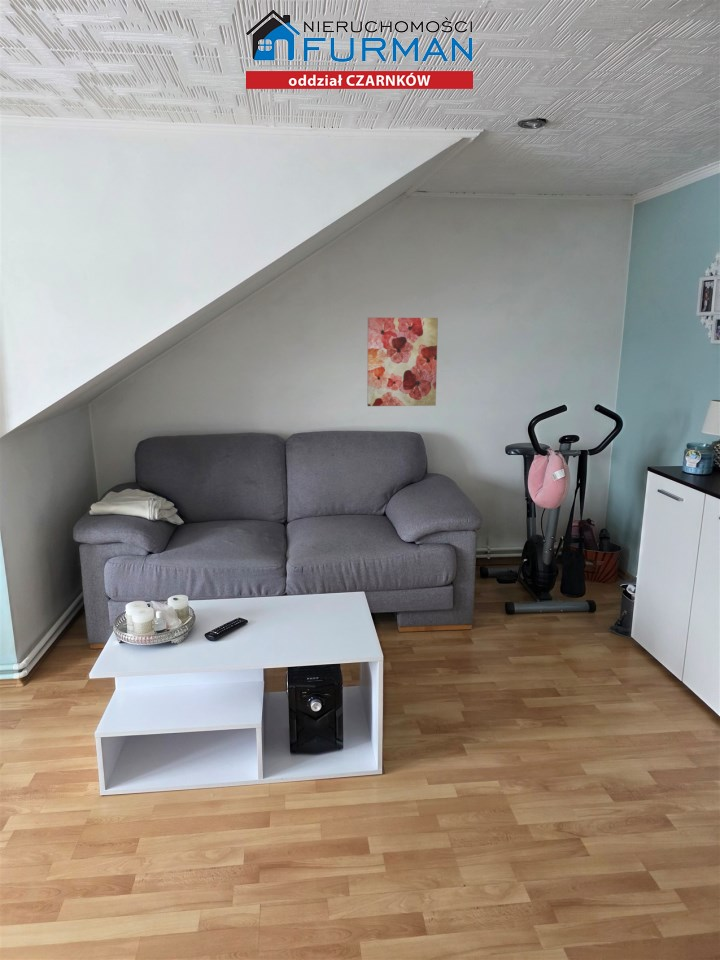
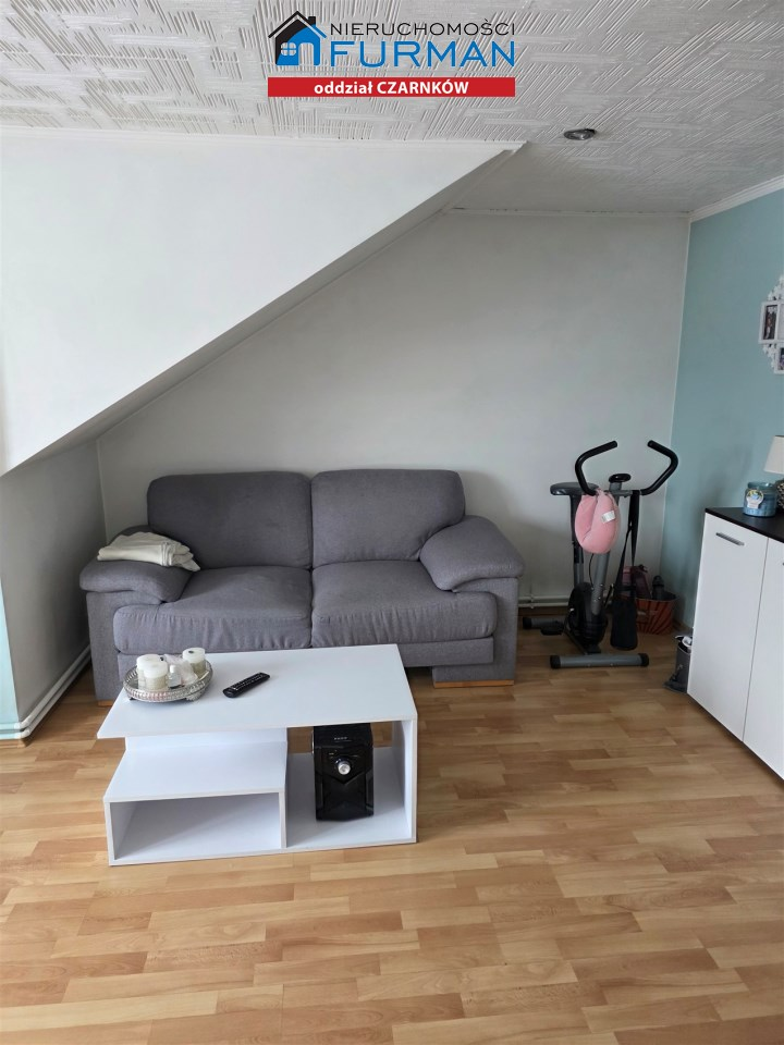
- wall art (402, 362)
